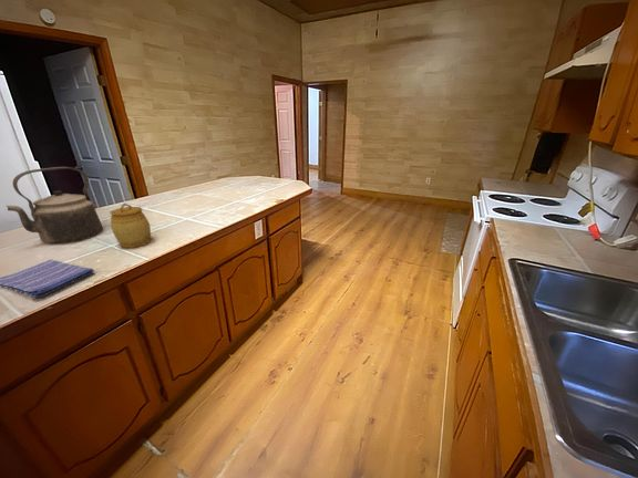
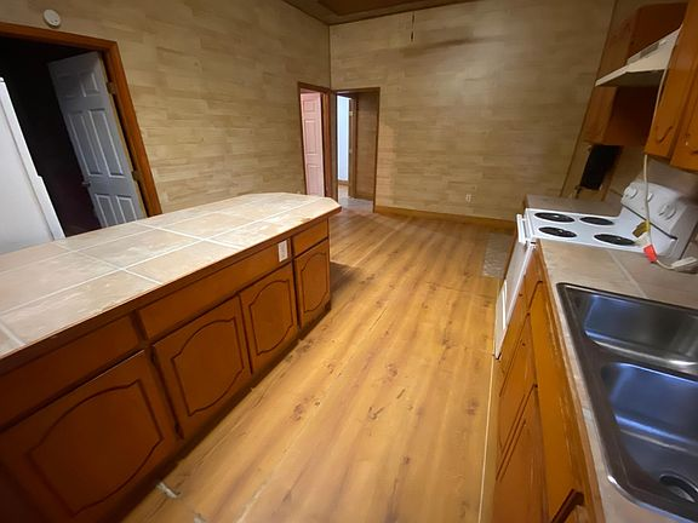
- kettle (55, 204)
- jar (130, 222)
- dish towel (44, 276)
